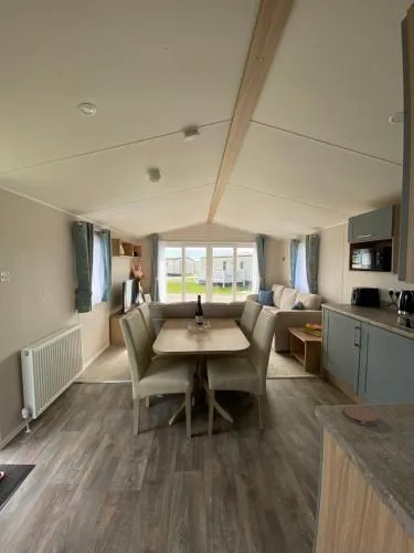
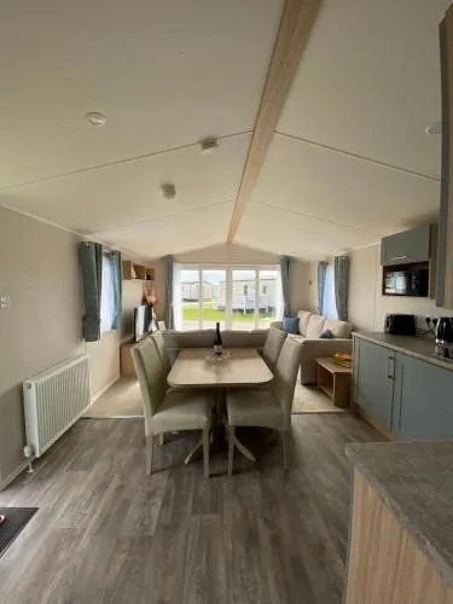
- coaster (360, 415)
